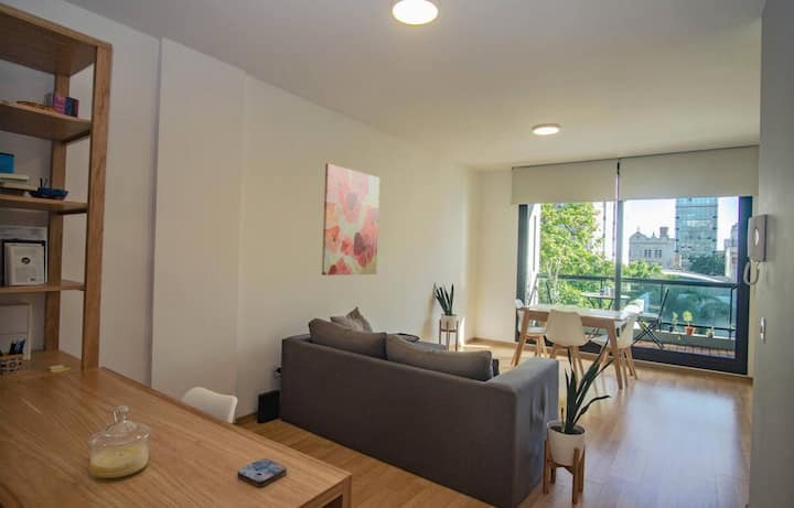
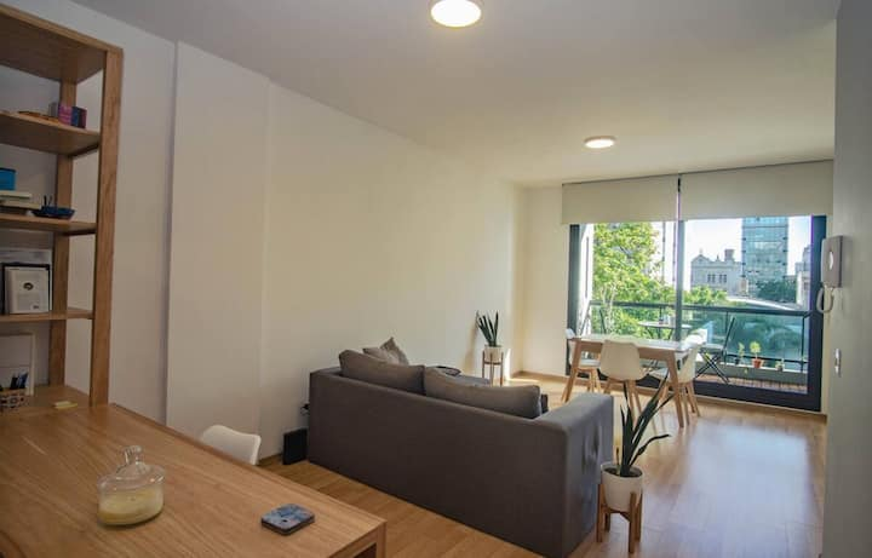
- wall art (352, 223)
